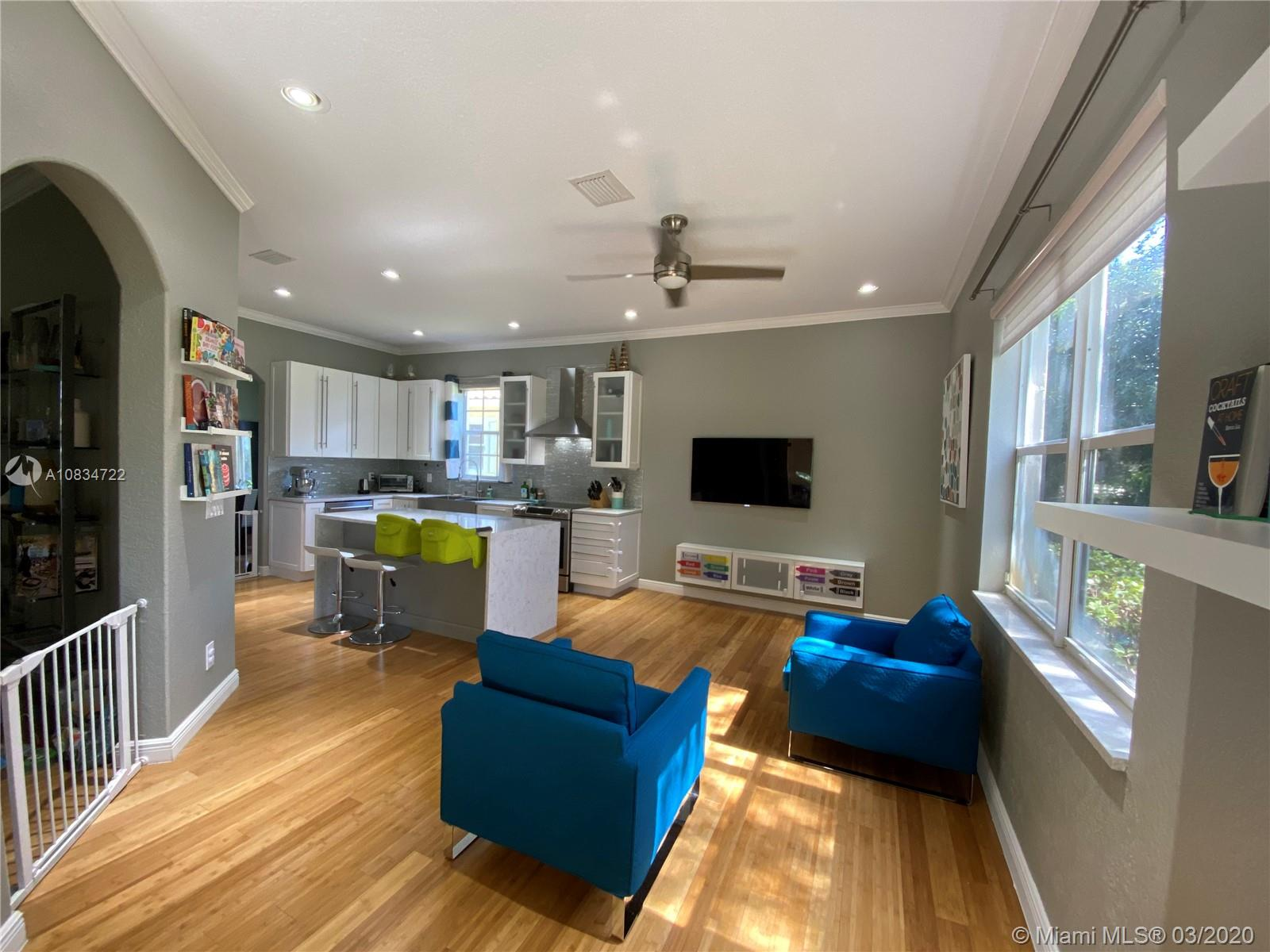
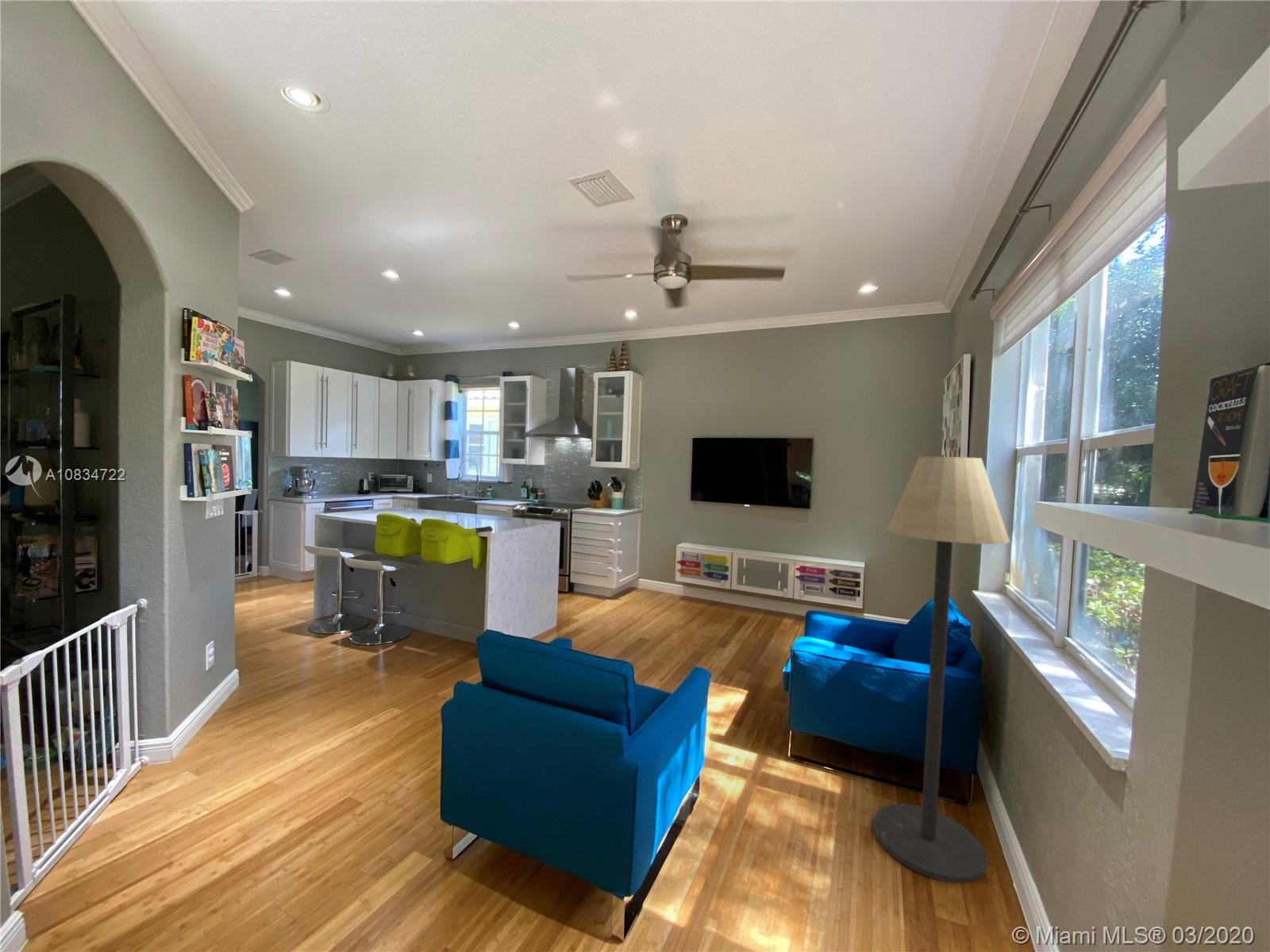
+ floor lamp (938, 652)
